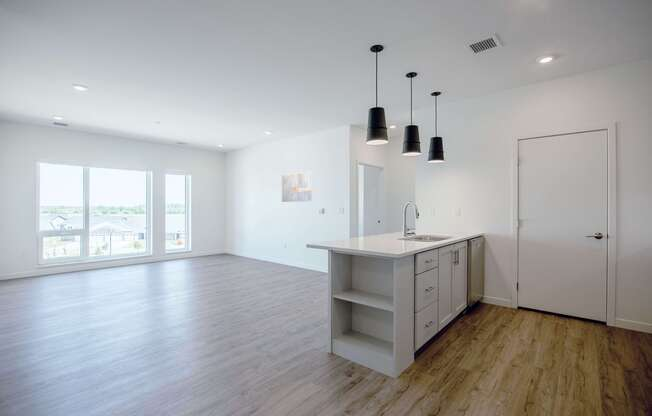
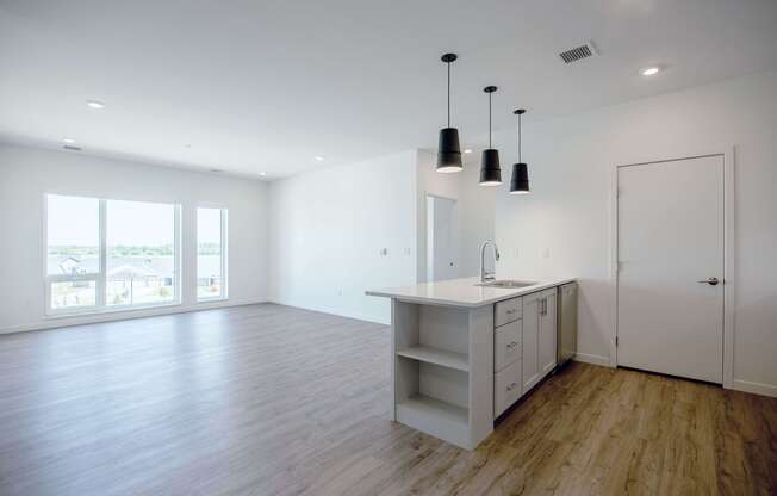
- wall art (296, 187)
